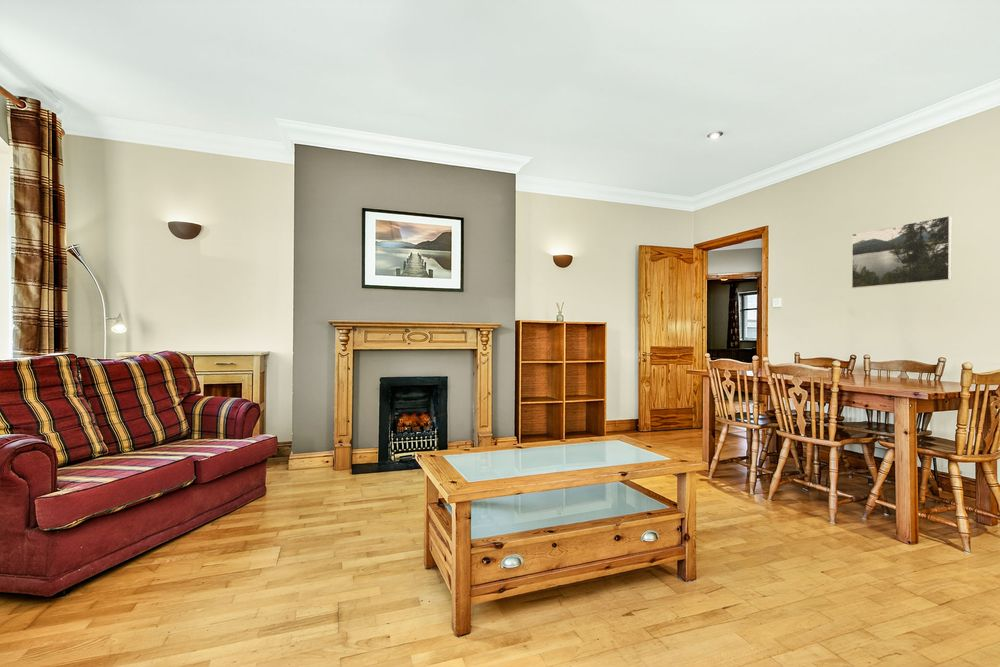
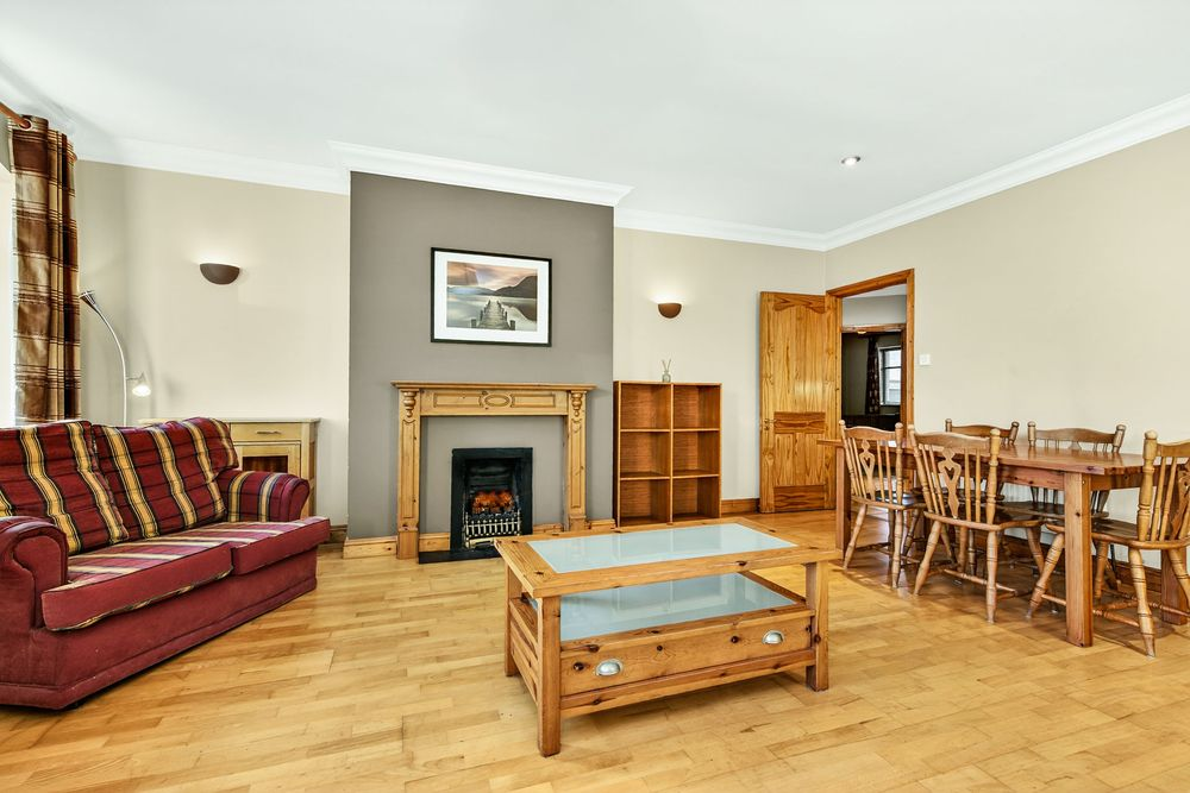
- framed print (897, 255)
